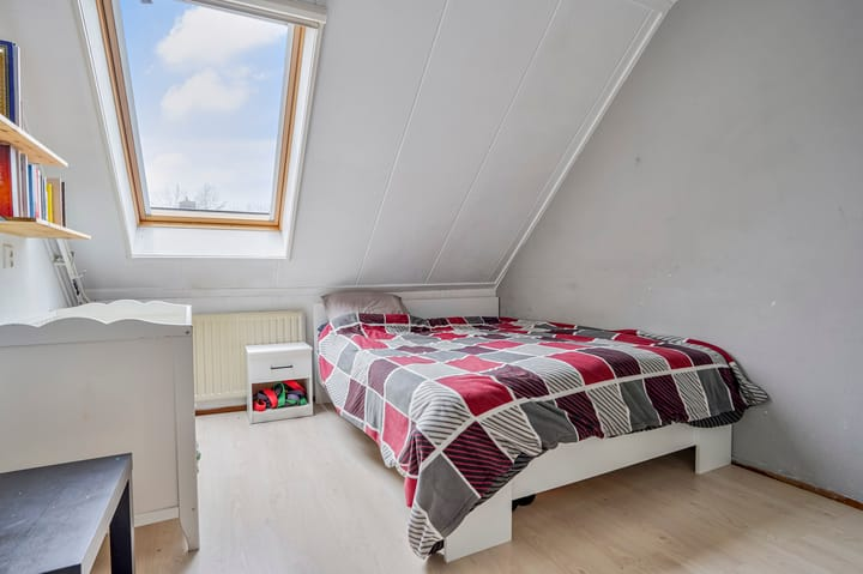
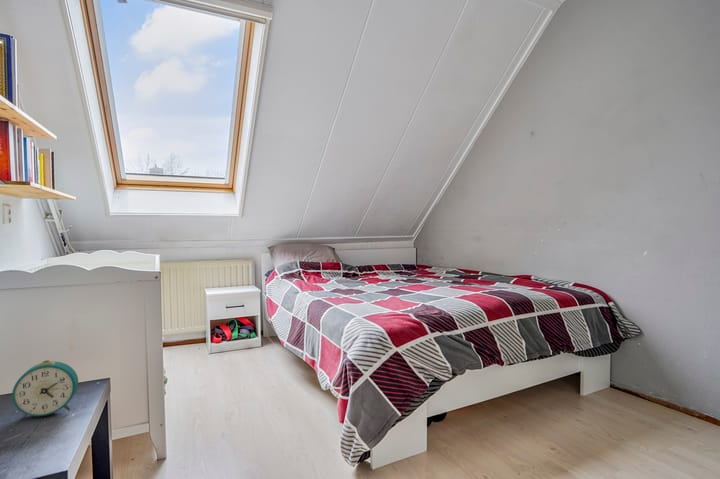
+ alarm clock (47, 385)
